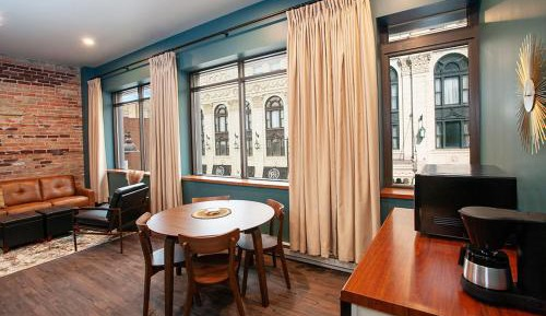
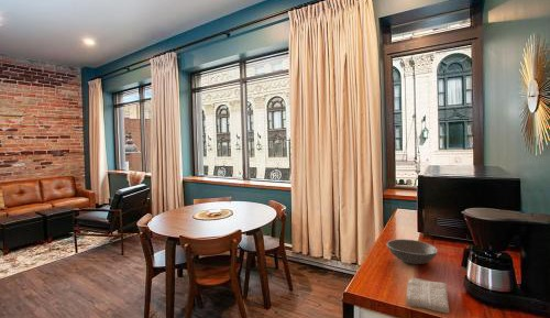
+ soup bowl (411, 252)
+ washcloth (427, 293)
